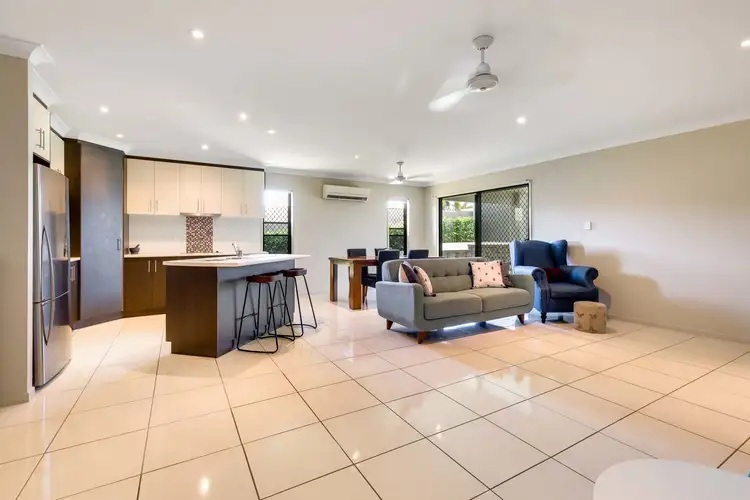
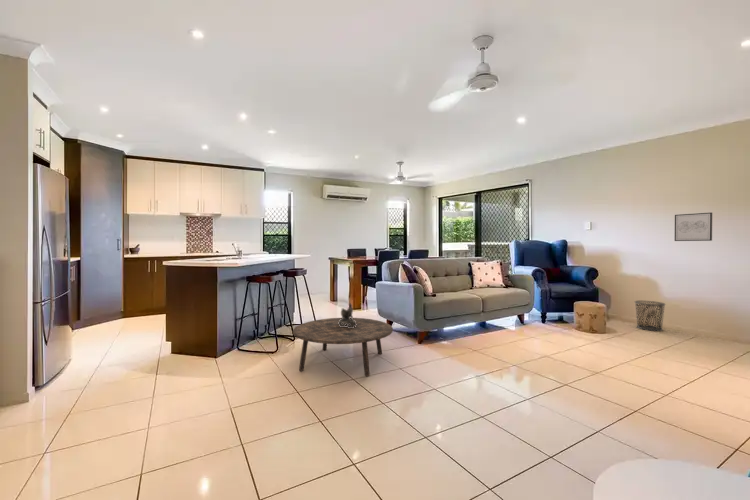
+ waste bin (649, 315)
+ wall art (692, 227)
+ decorative bowl (346, 313)
+ coffee table (343, 343)
